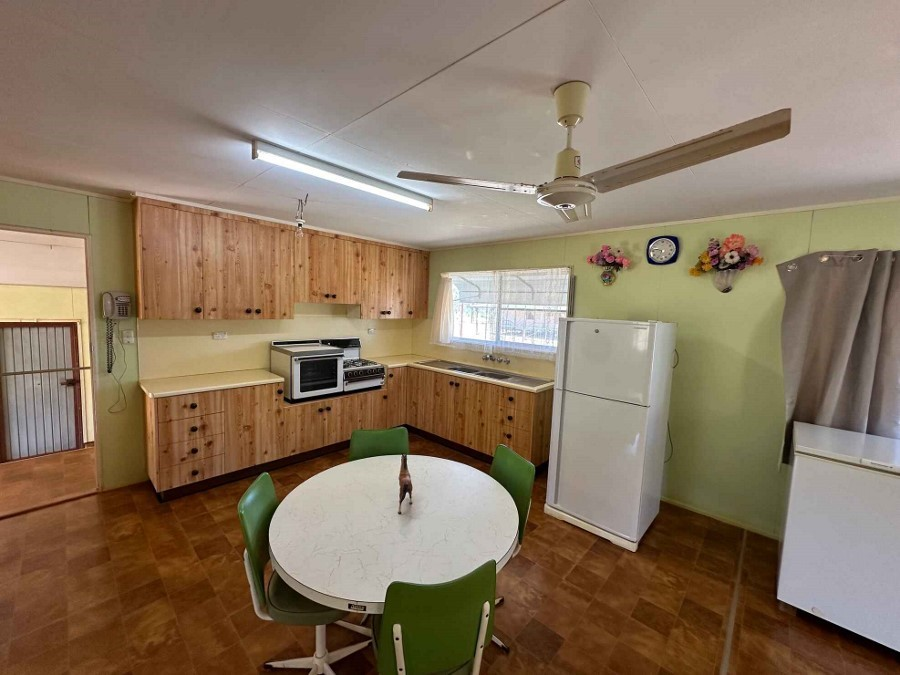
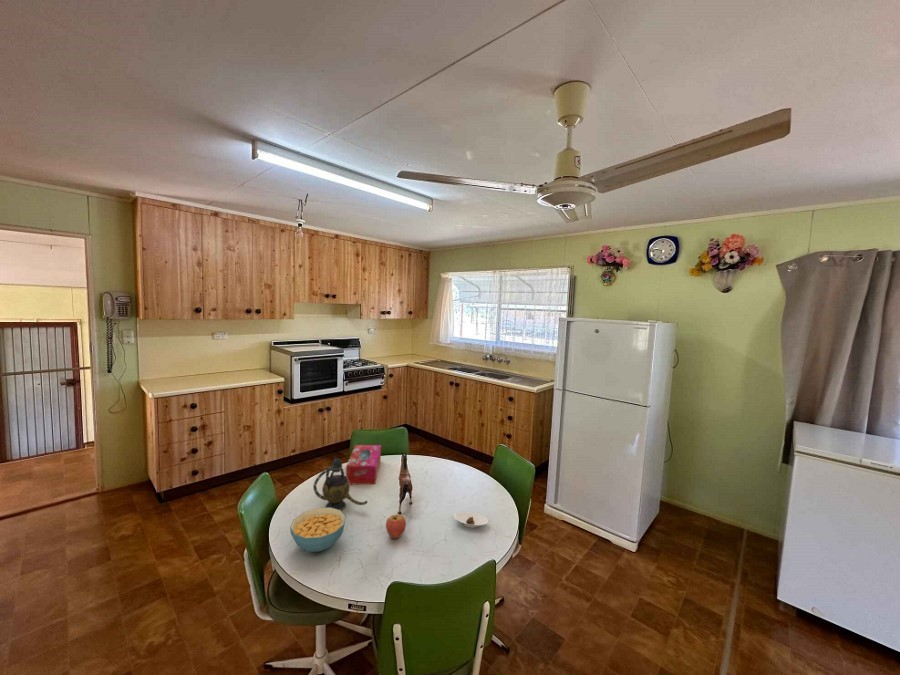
+ tissue box (364, 463)
+ cereal bowl (318, 533)
+ teapot (342, 483)
+ fruit (395, 524)
+ saucer (470, 520)
